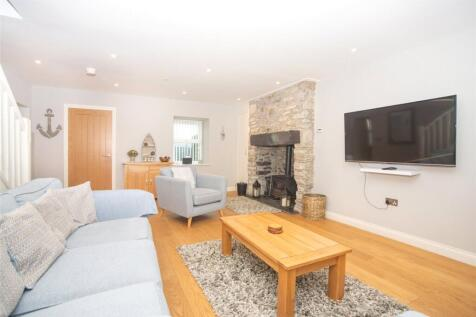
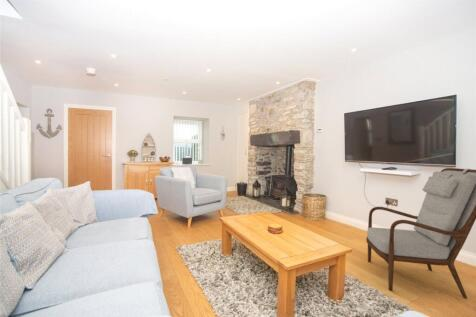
+ armchair (418, 223)
